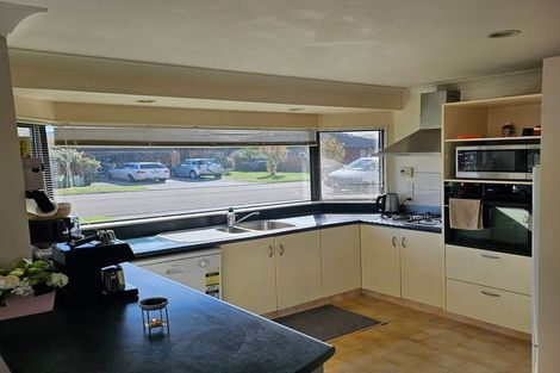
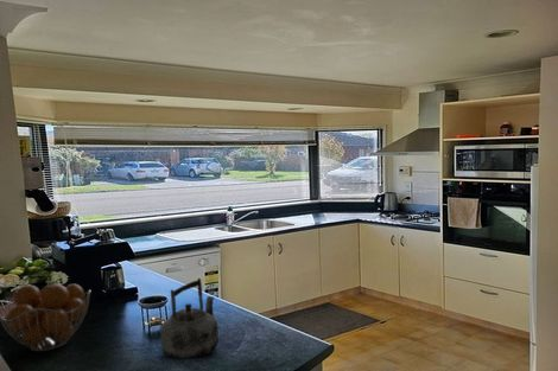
+ fruit basket (46, 314)
+ kettle (192, 314)
